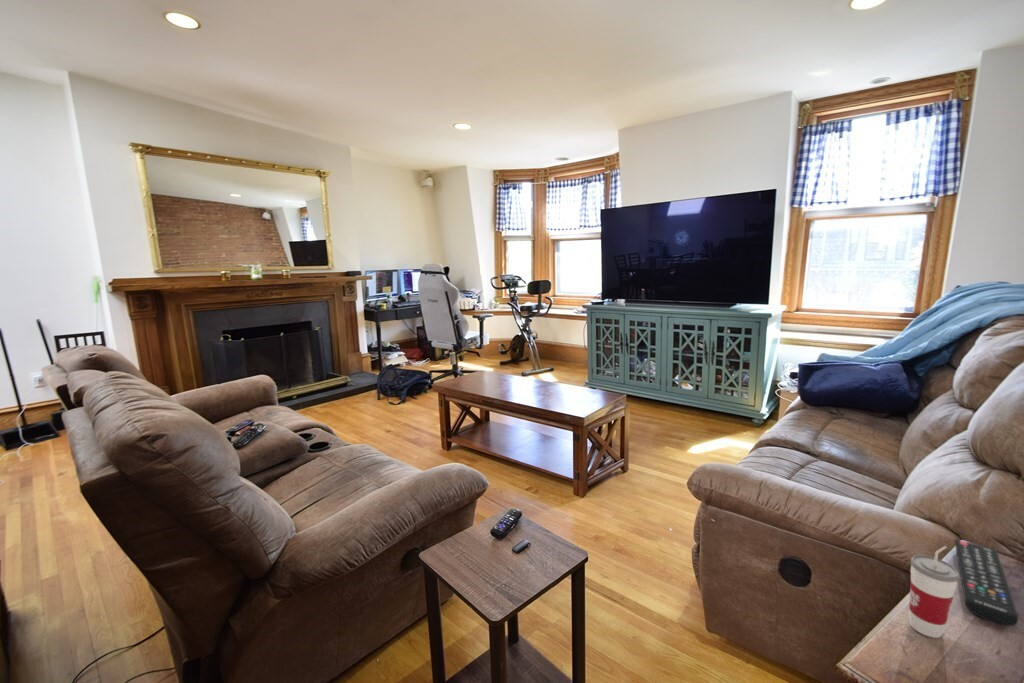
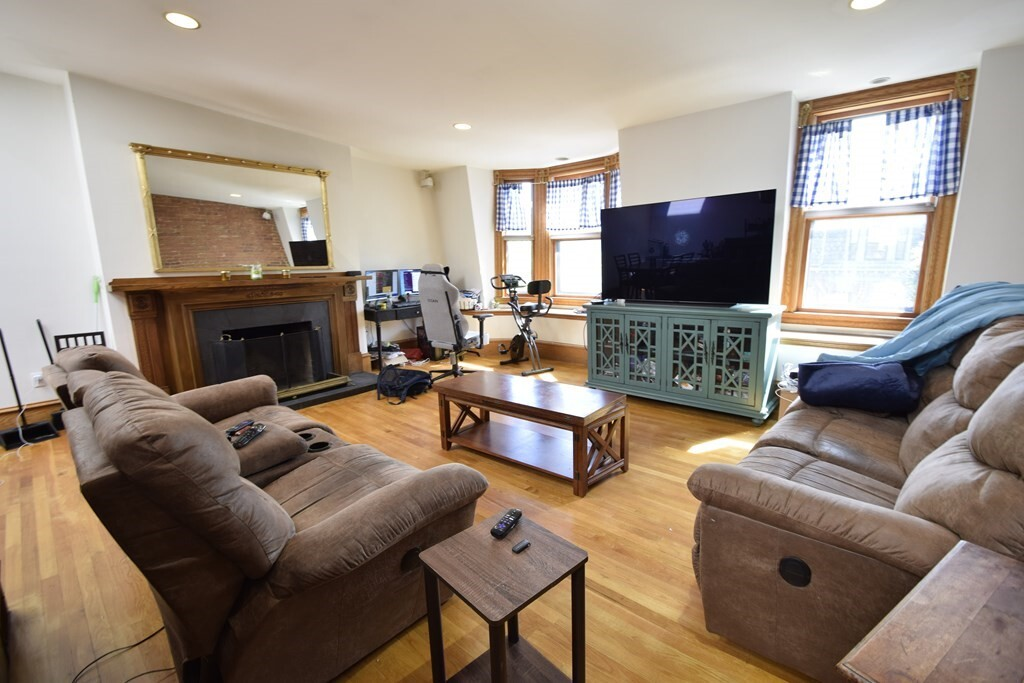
- remote control (981, 577)
- cup (931, 586)
